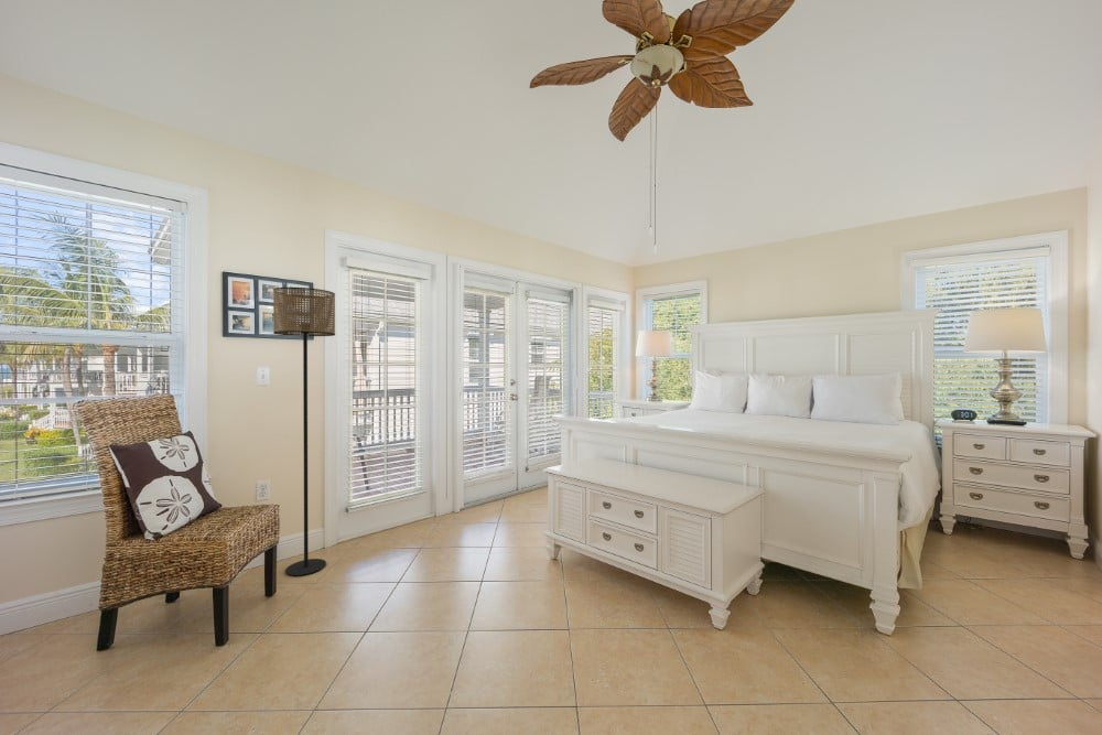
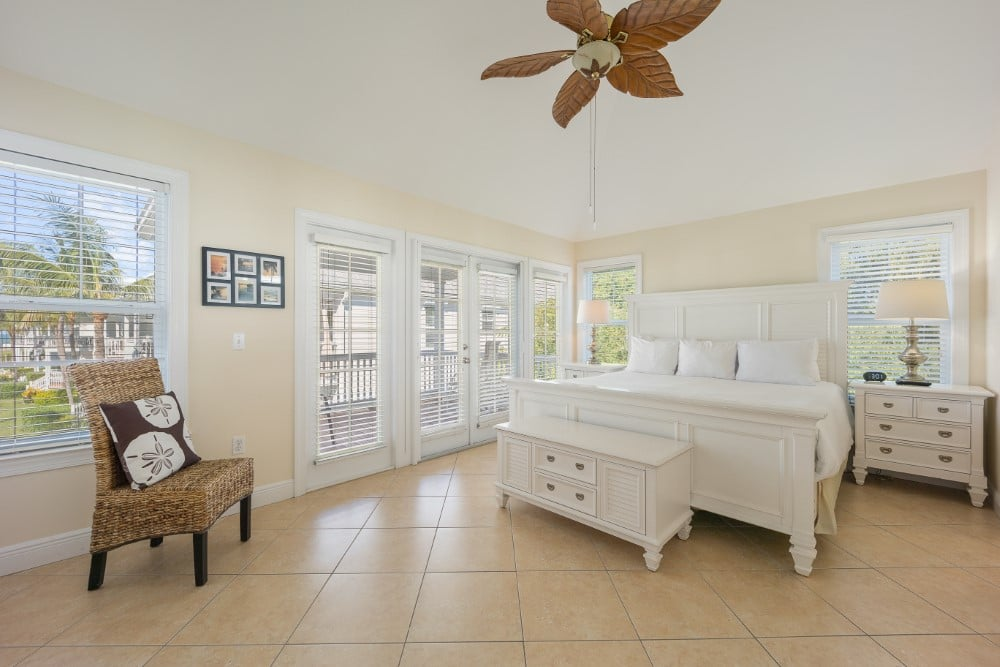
- floor lamp (305, 430)
